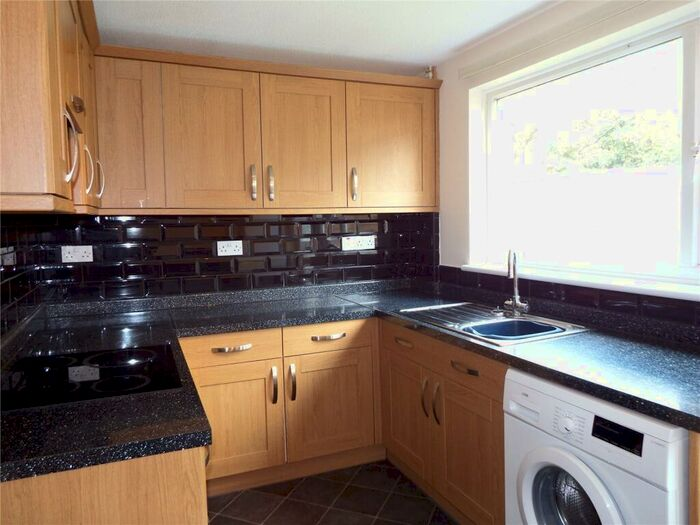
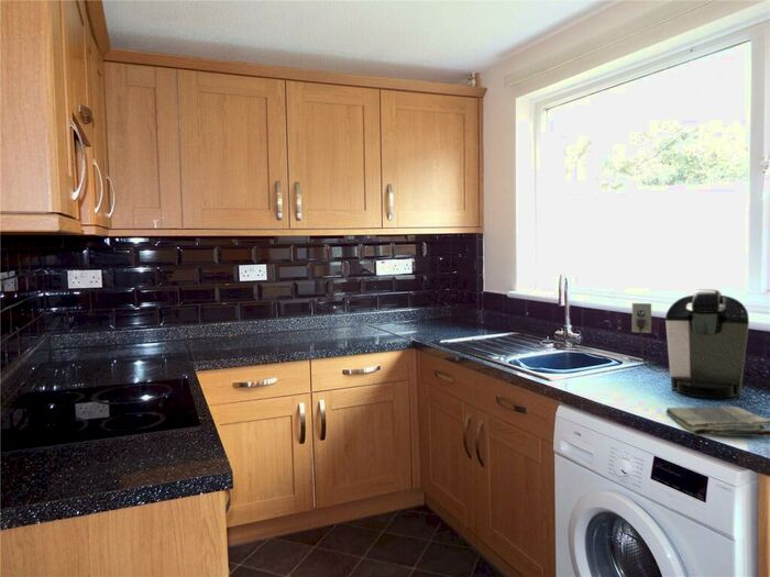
+ coffee maker (683, 339)
+ dish towel (717, 419)
